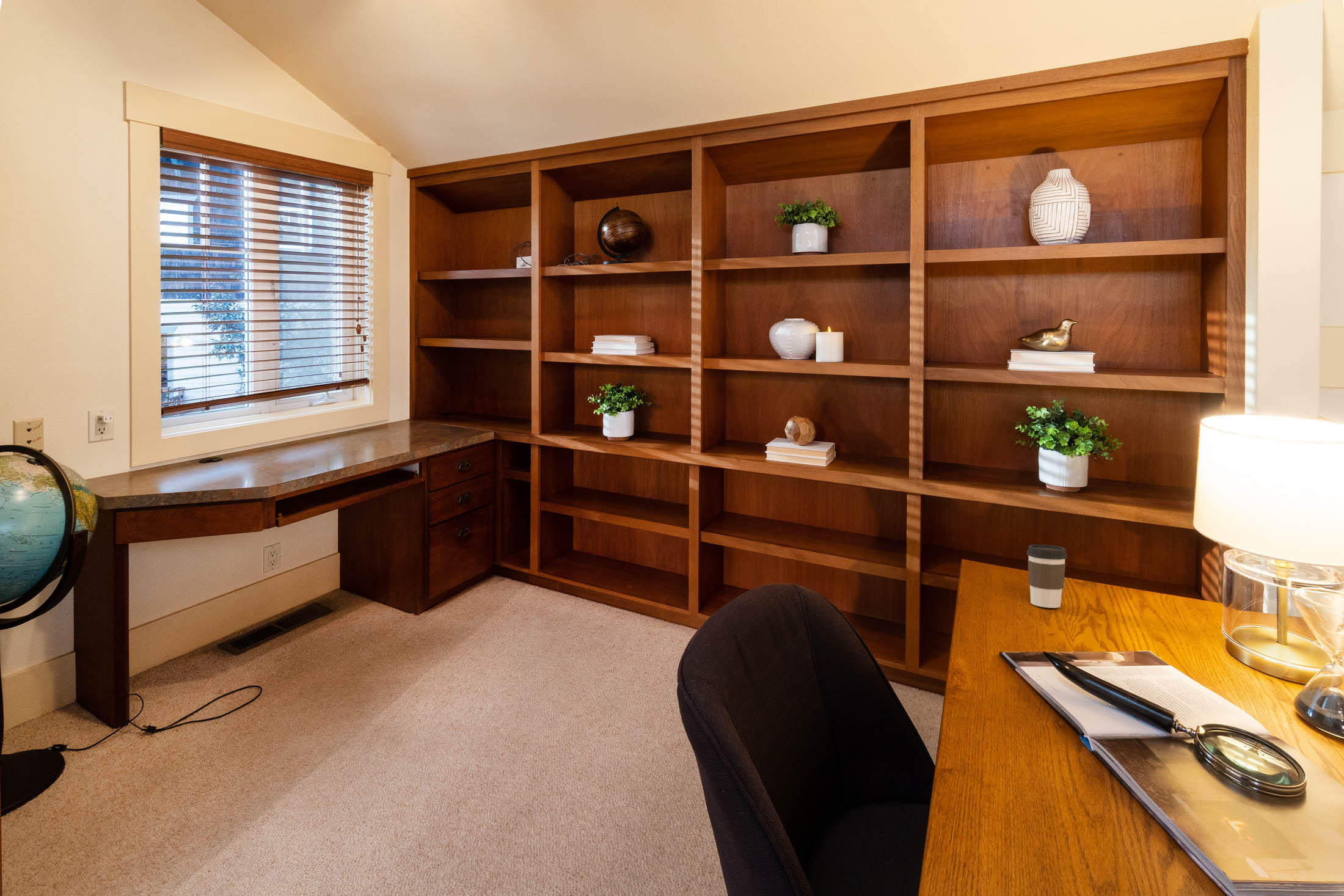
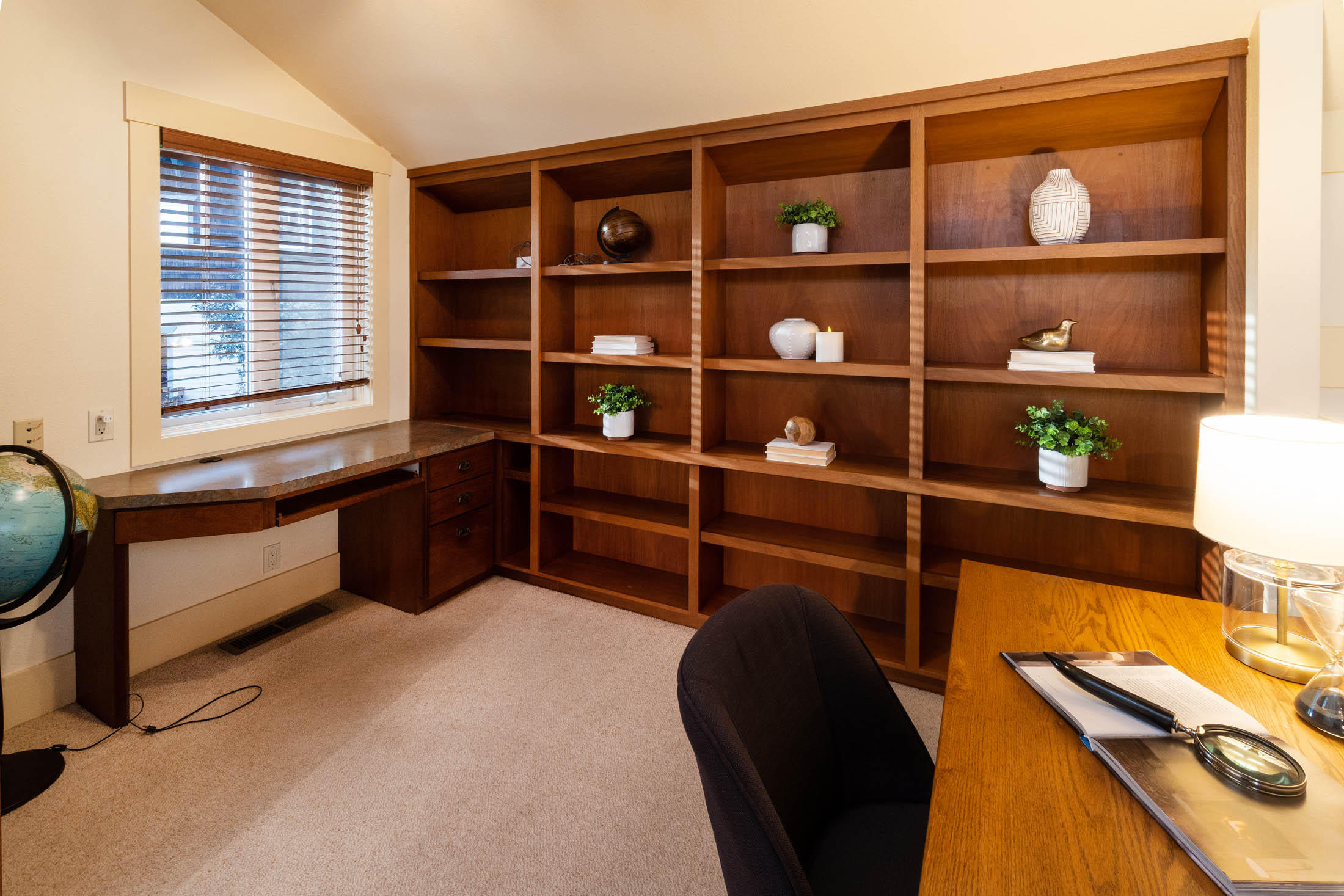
- coffee cup (1046, 576)
